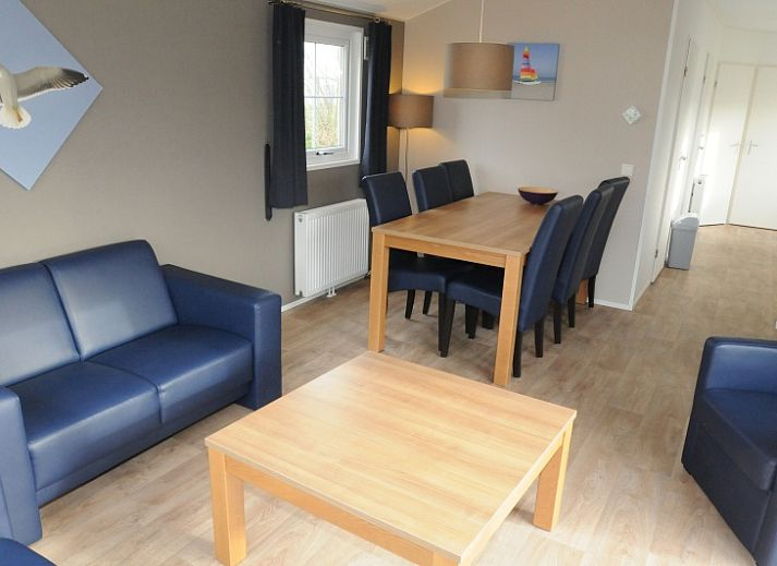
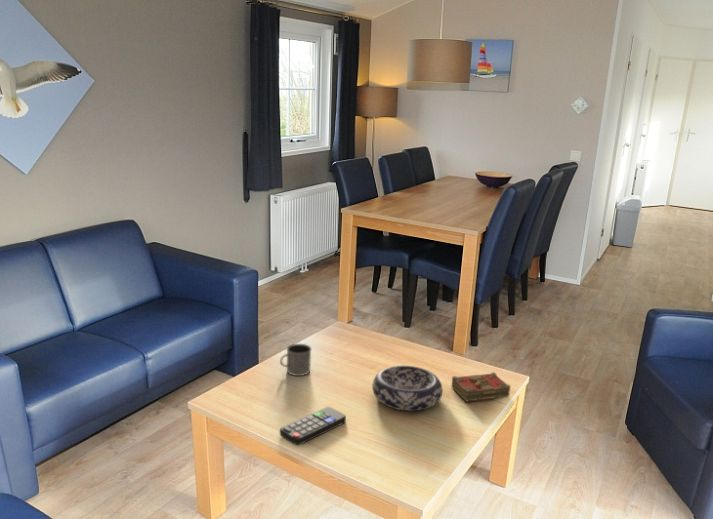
+ remote control (313, 424)
+ decorative bowl (407, 387)
+ mug (295, 359)
+ book (481, 386)
